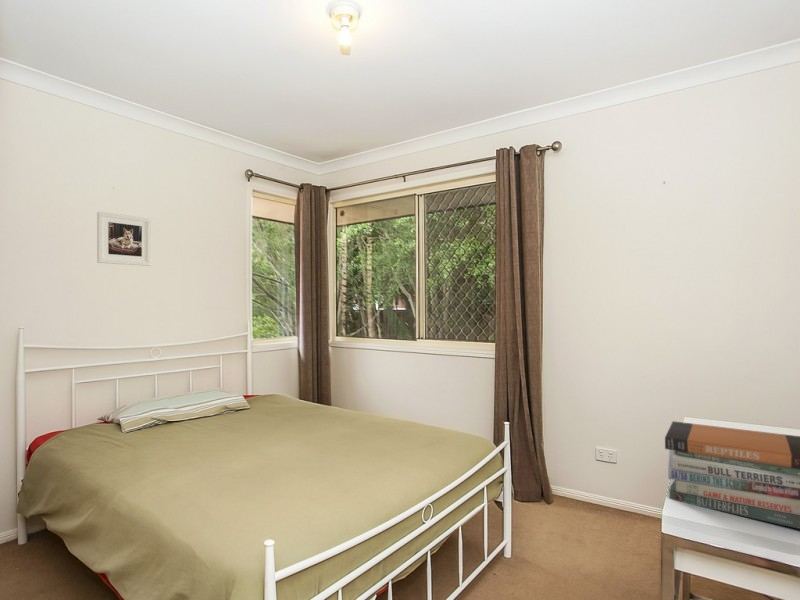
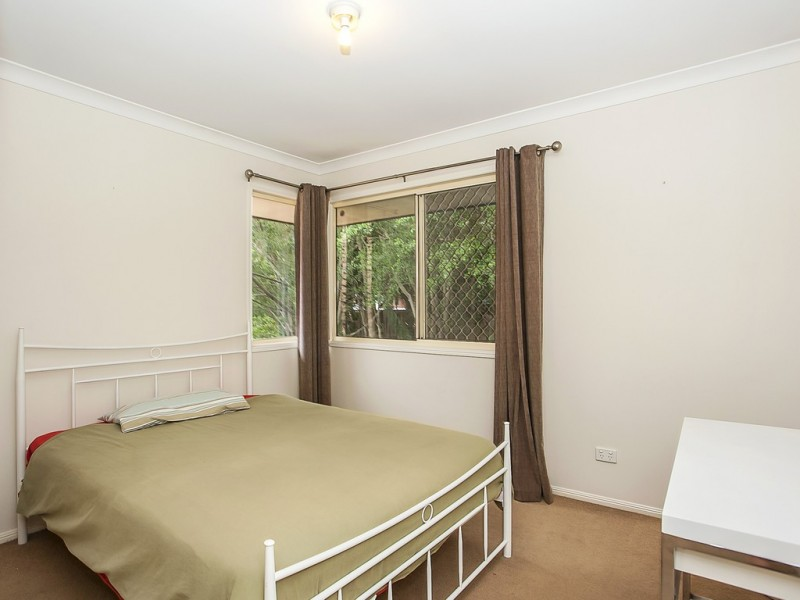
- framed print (125, 239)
- book stack (739, 469)
